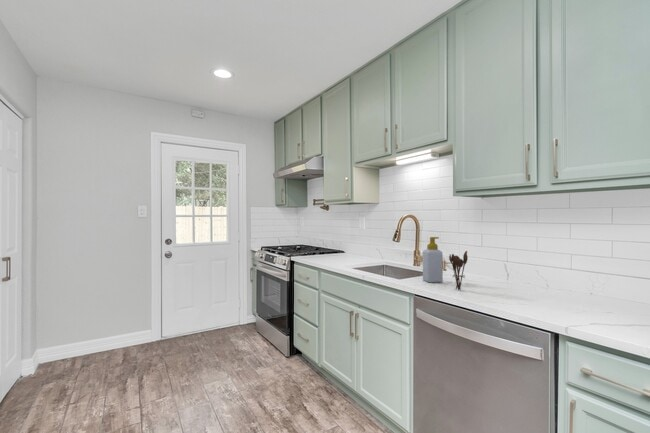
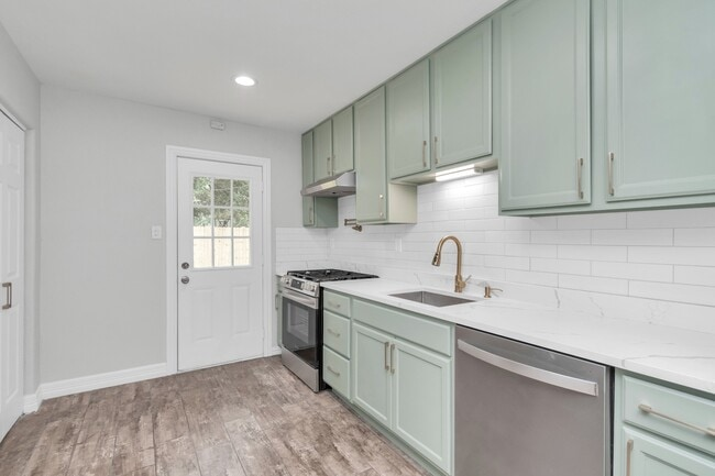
- utensil holder (459, 270)
- soap bottle (432, 259)
